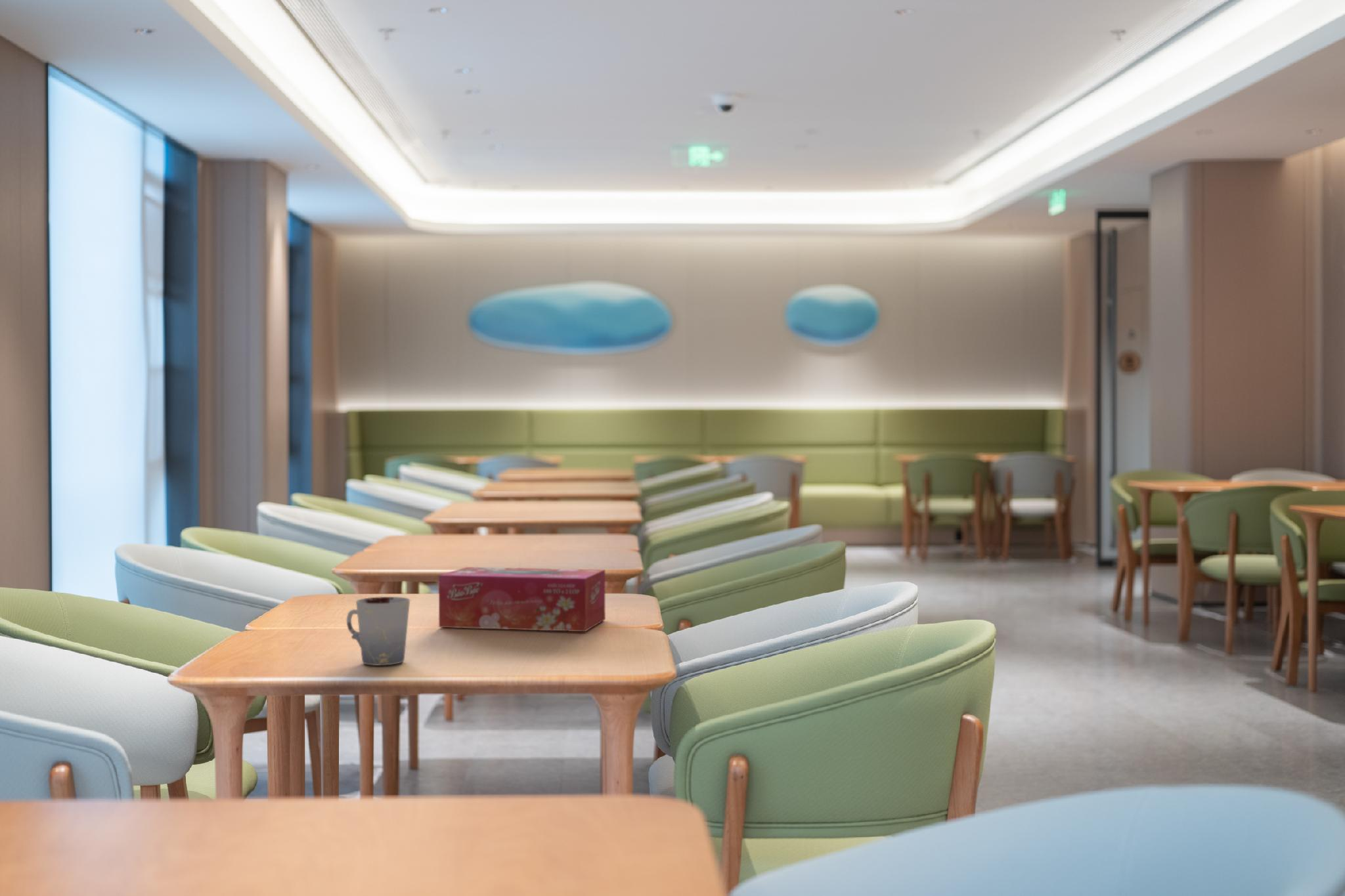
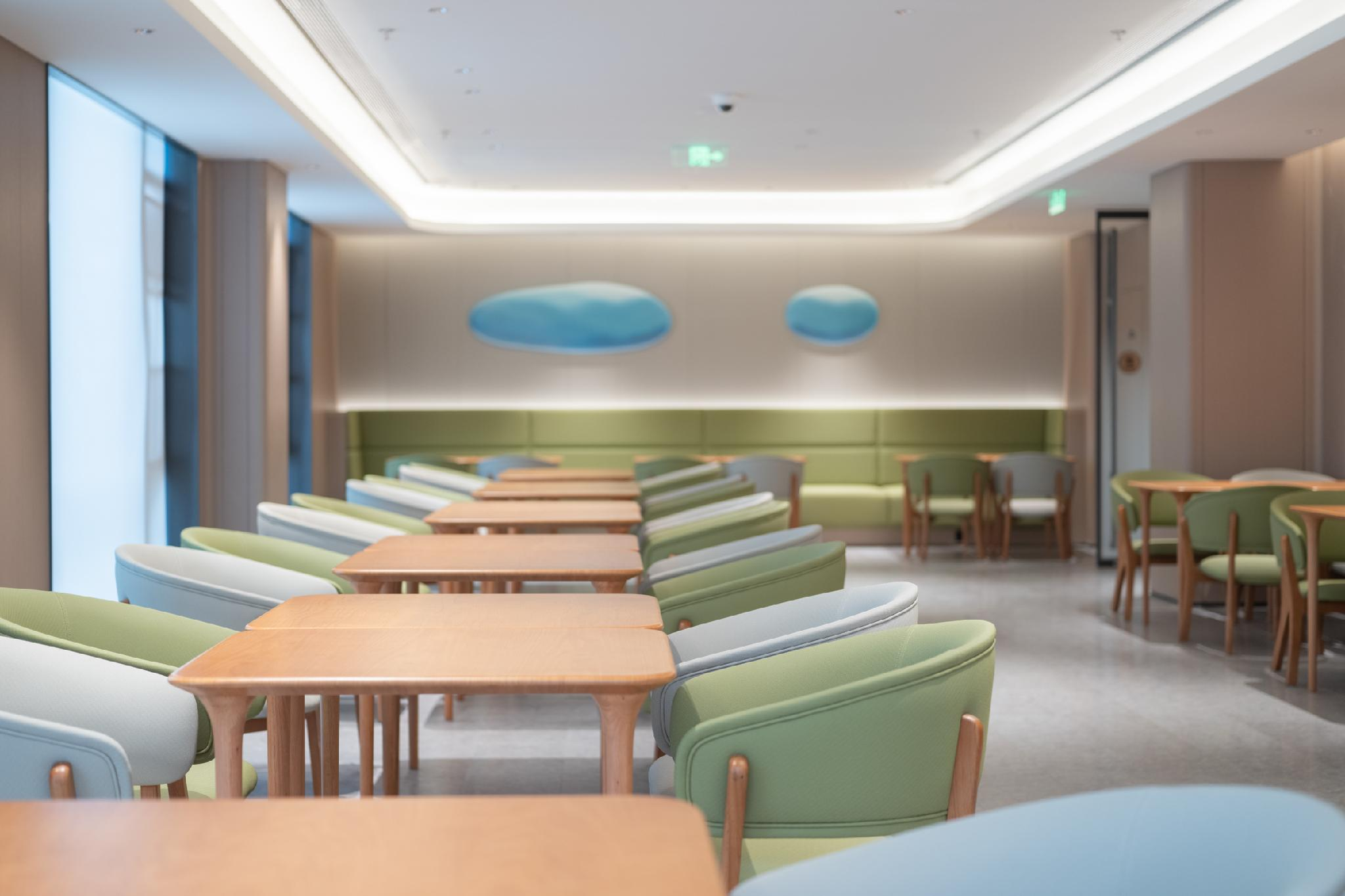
- tissue box (523, 597)
- cup (375, 630)
